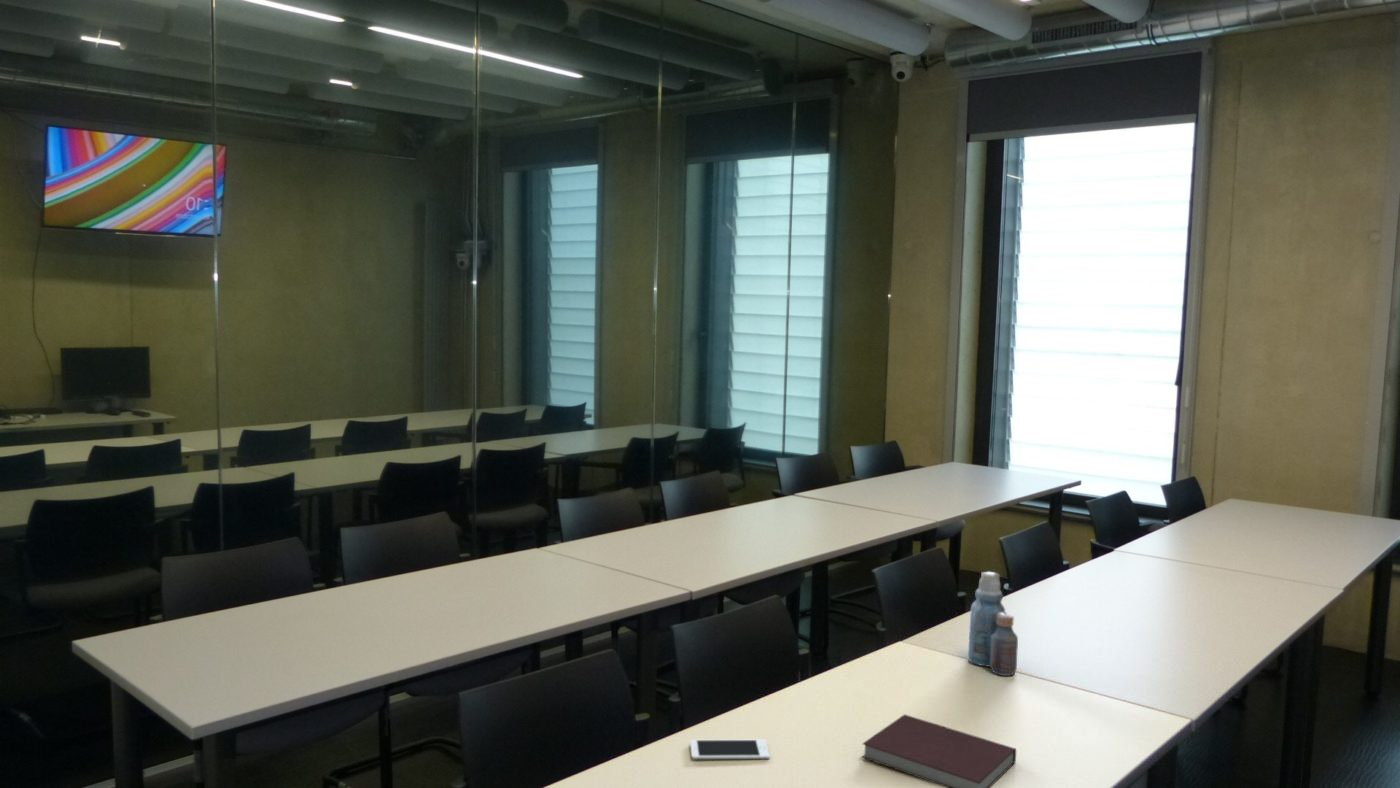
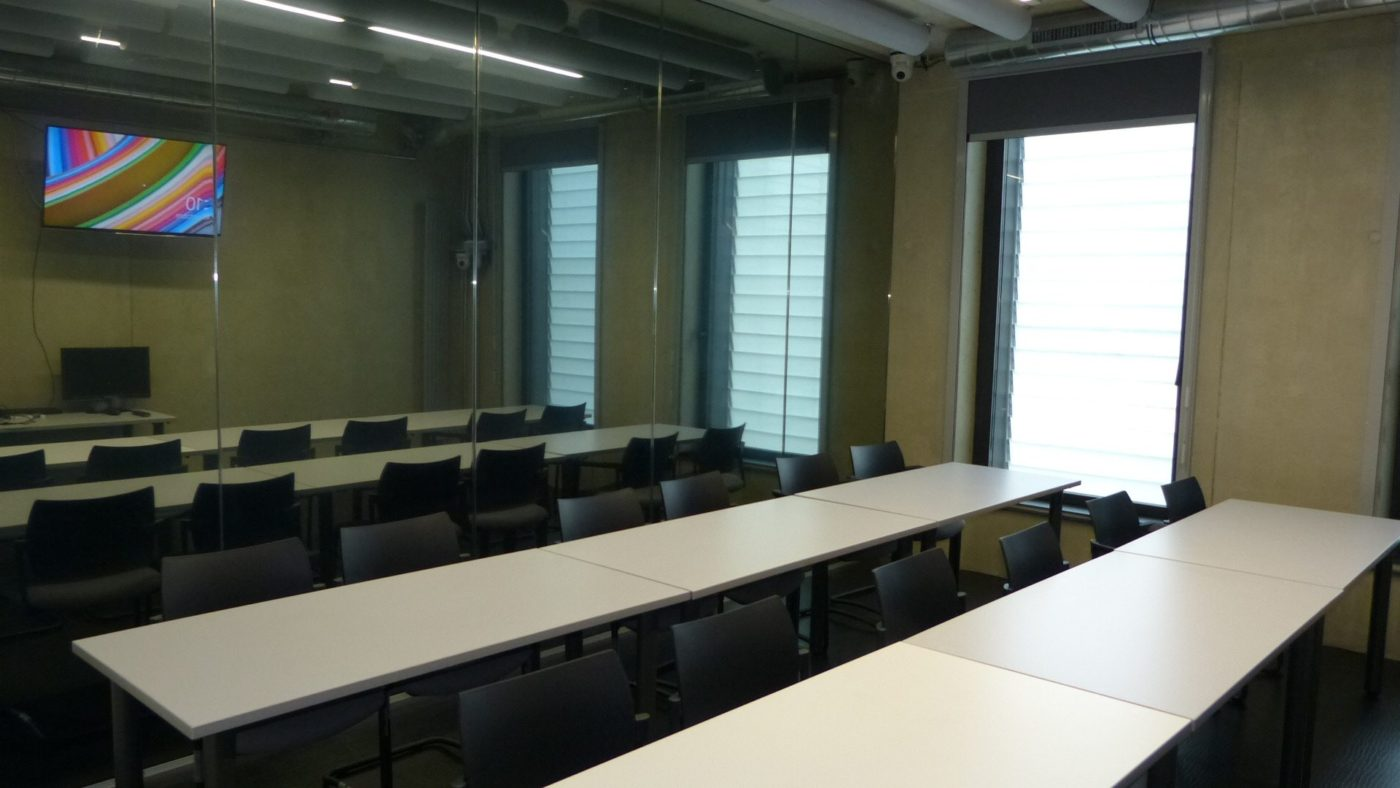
- notebook (938, 753)
- bottle (994, 620)
- cell phone (729, 749)
